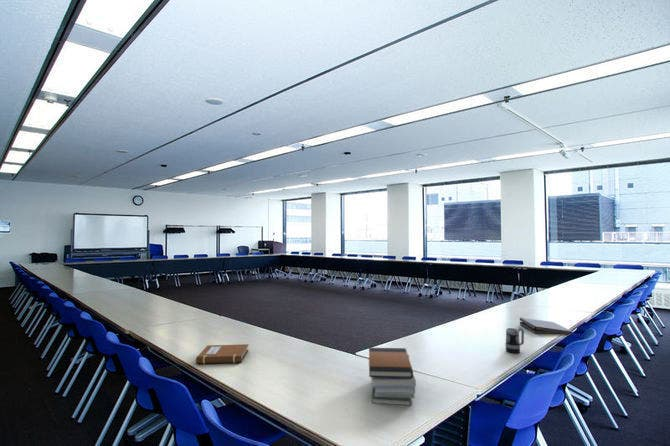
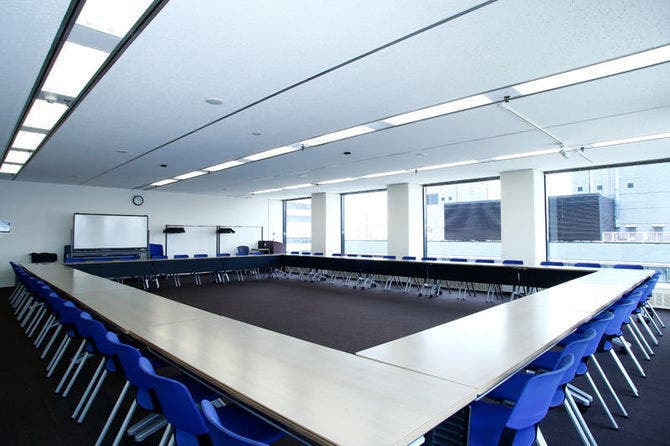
- pizza box (544, 325)
- mug (515, 339)
- book stack (390, 374)
- notebook (222, 353)
